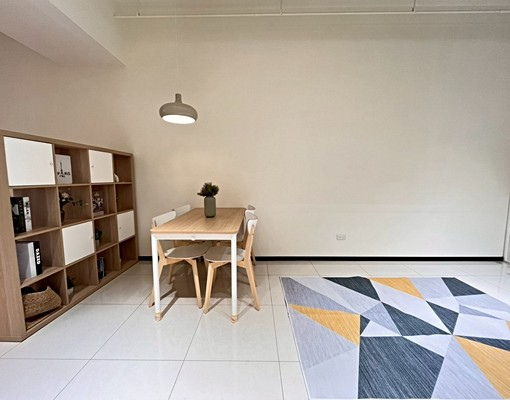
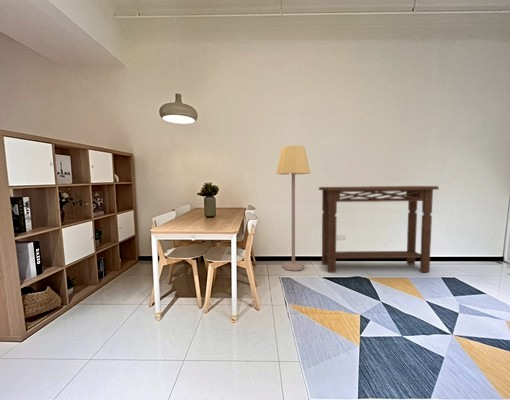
+ console table (373, 251)
+ lamp (293, 208)
